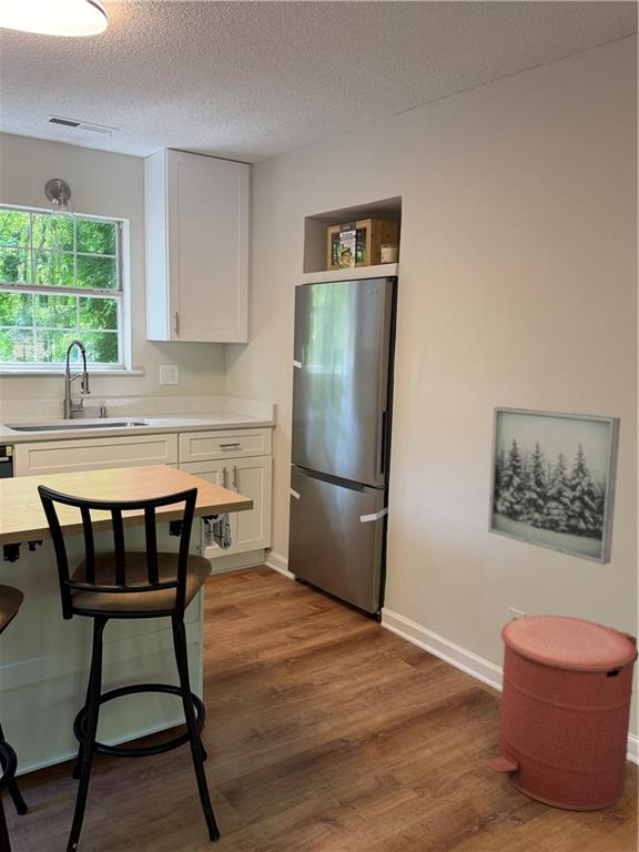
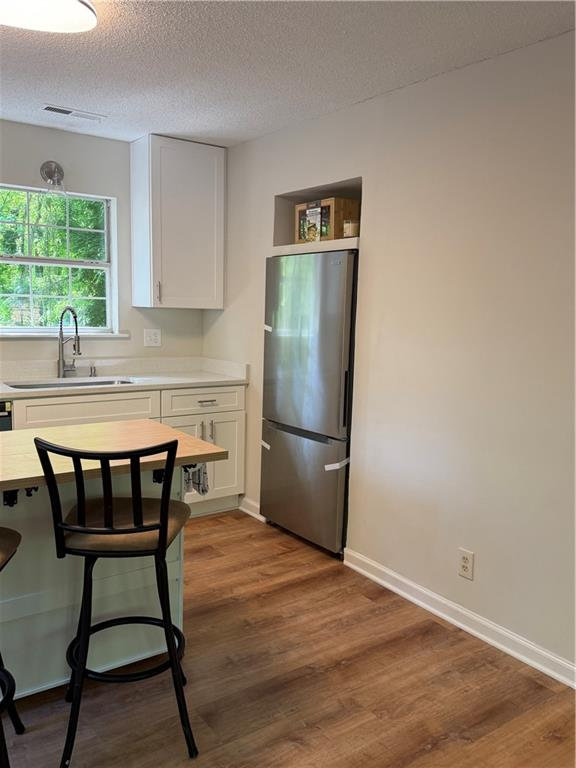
- trash can (562, 703)
- wall art (548, 479)
